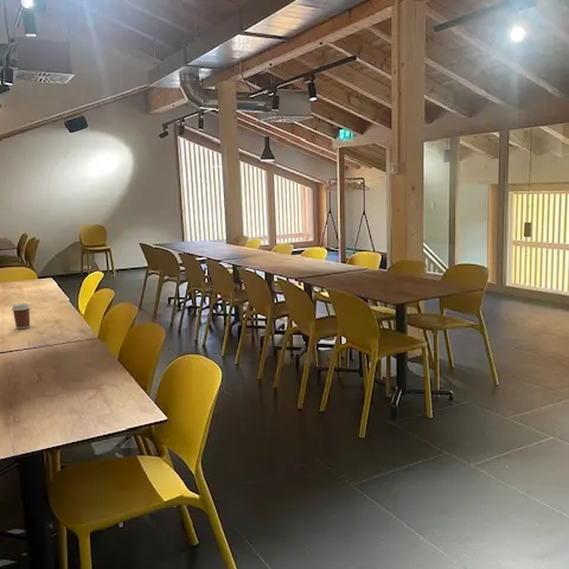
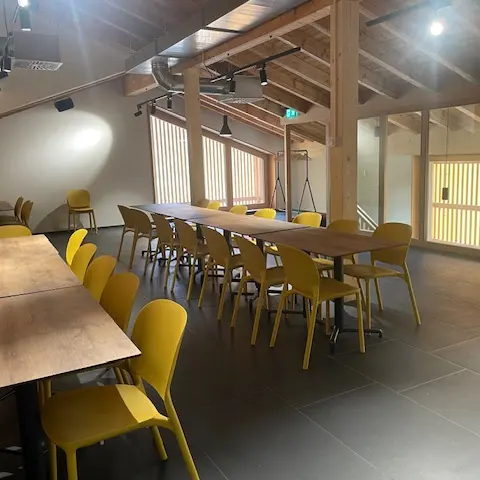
- coffee cup (21, 315)
